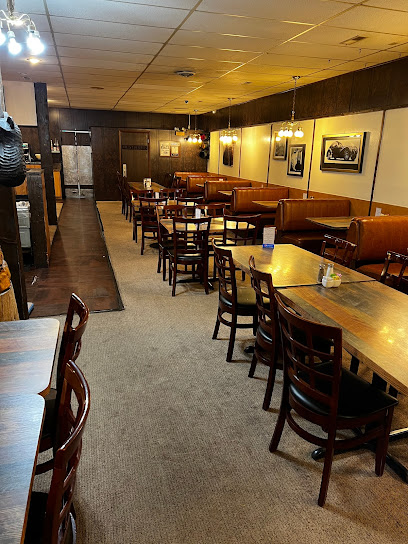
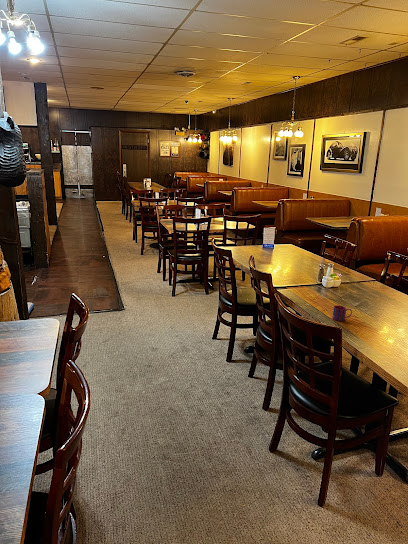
+ mug (342, 313)
